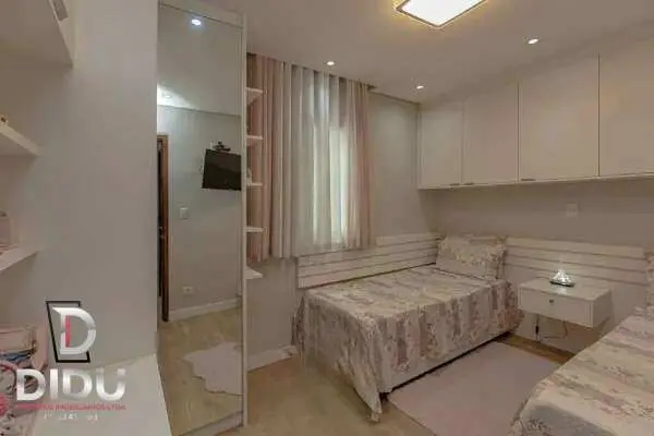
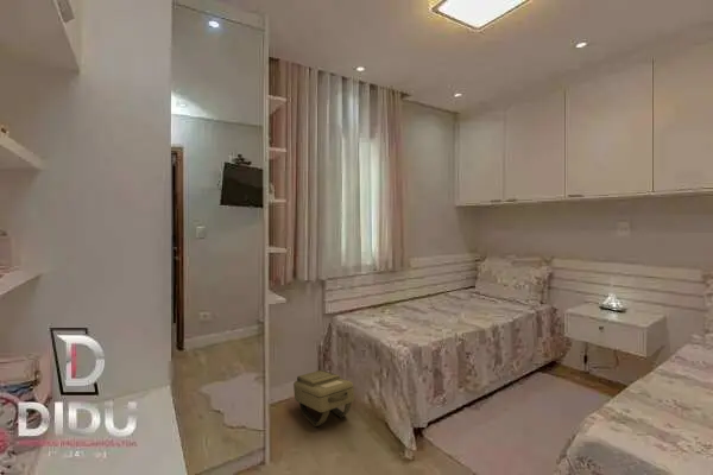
+ backpack (326, 395)
